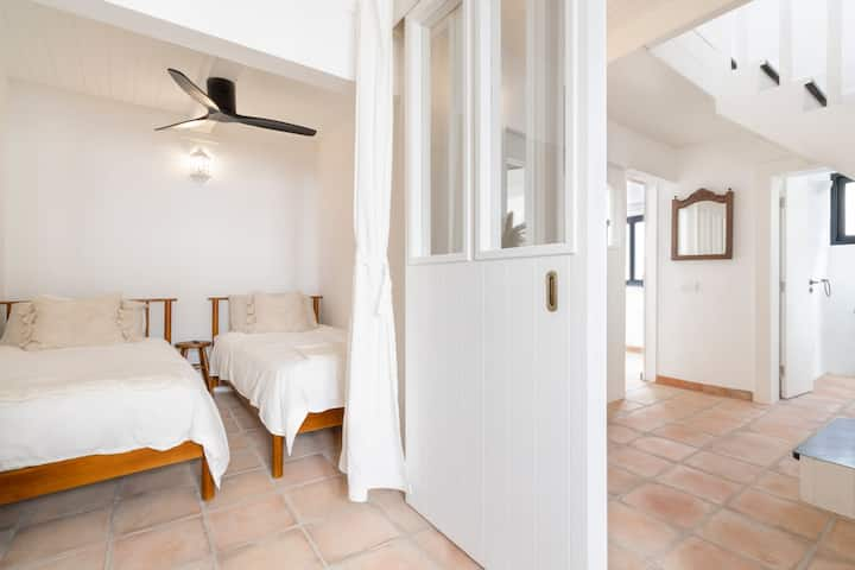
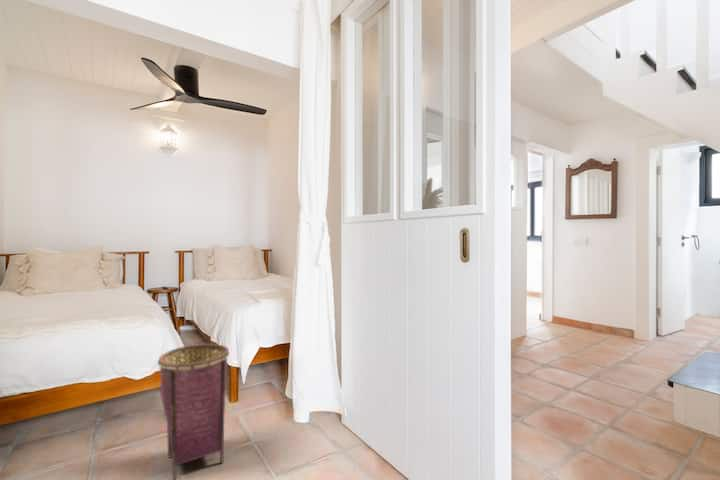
+ woven basket (195, 406)
